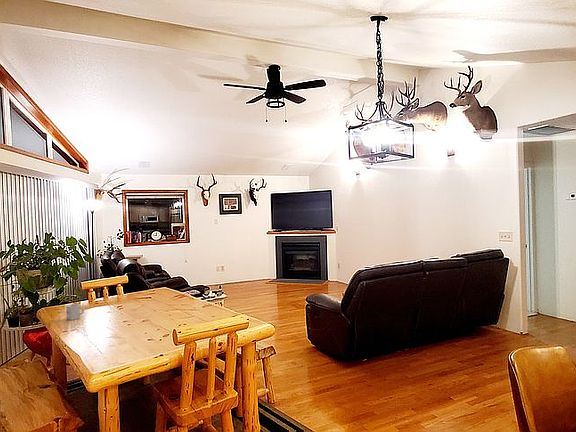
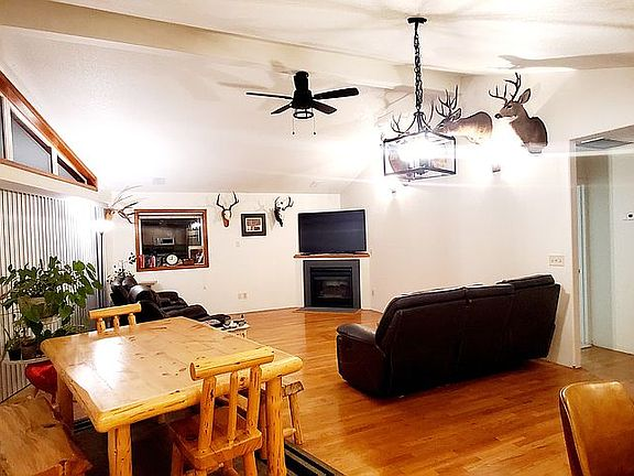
- cup (75, 311)
